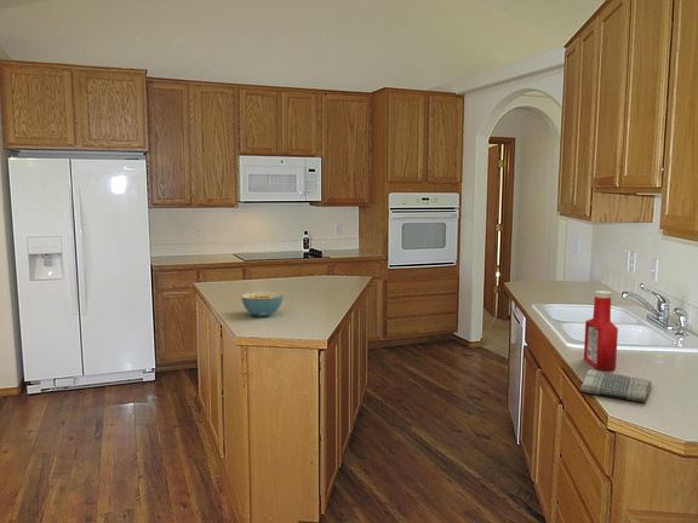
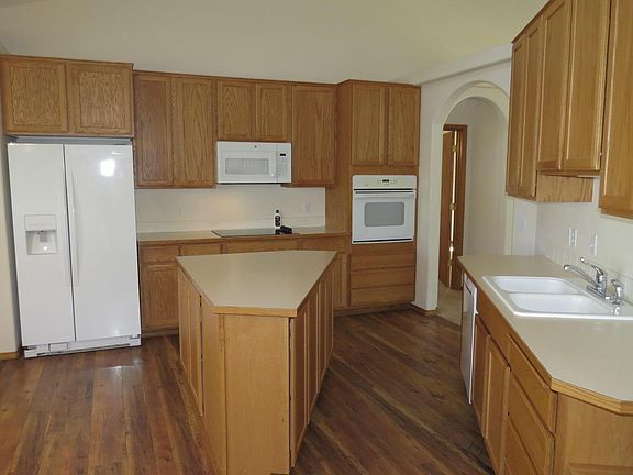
- dish towel (616, 384)
- cereal bowl (262, 305)
- soap bottle (601, 328)
